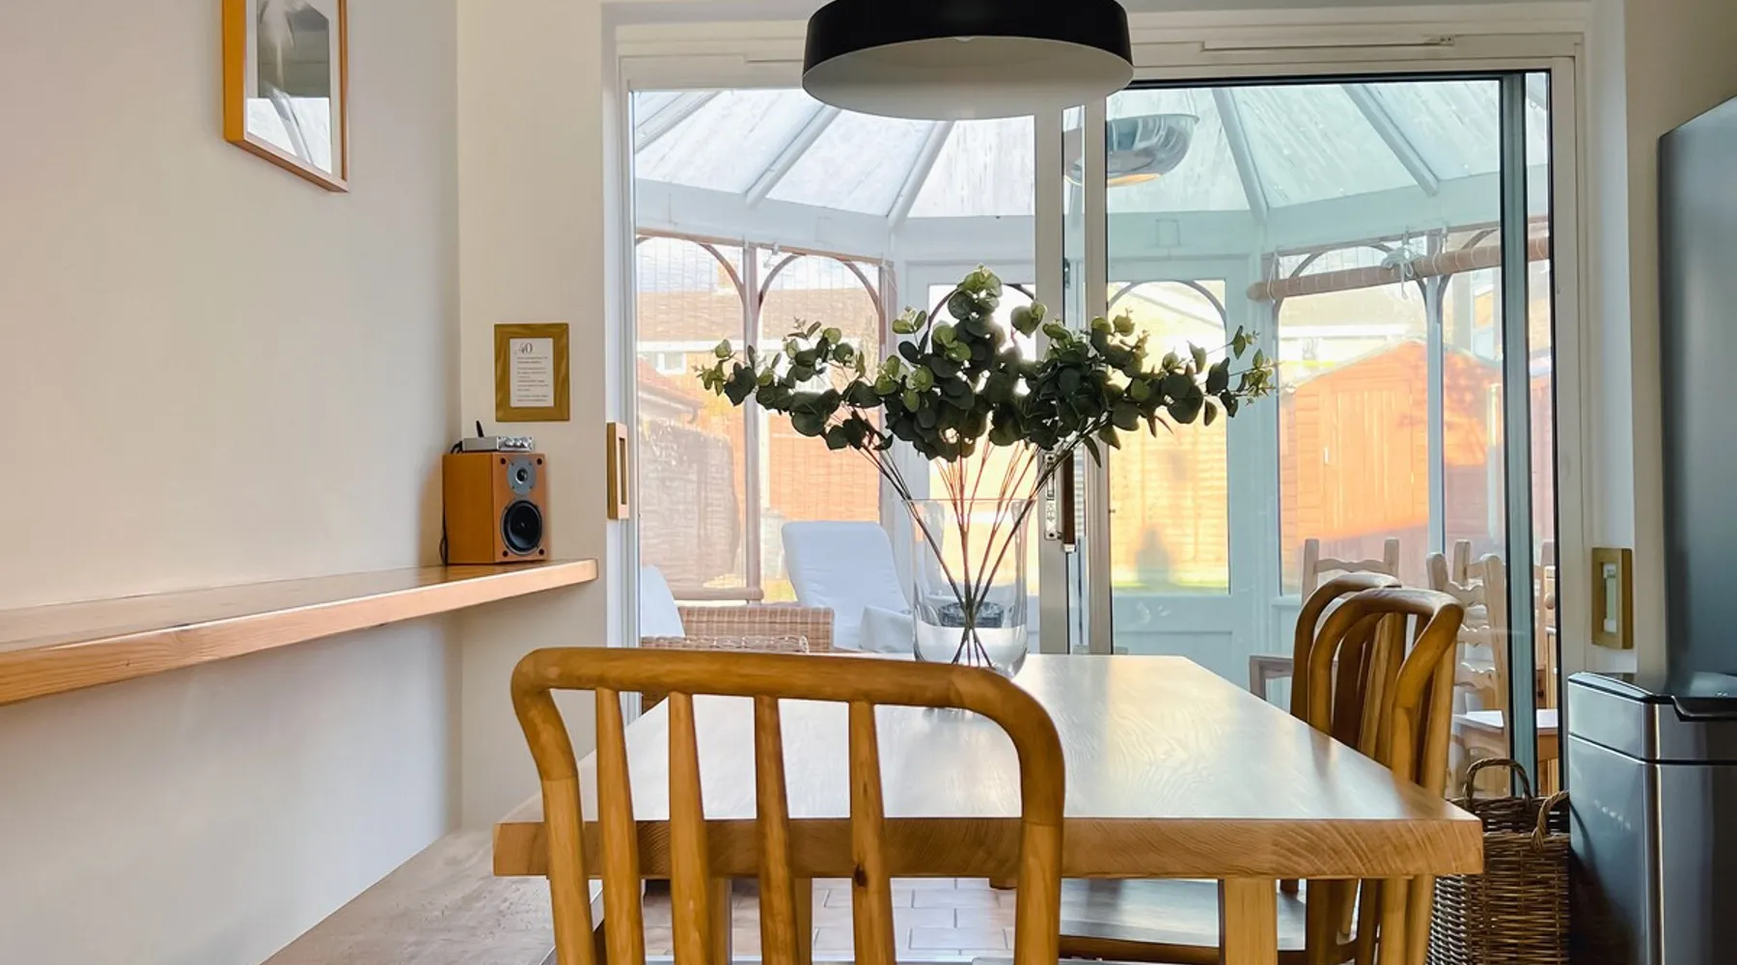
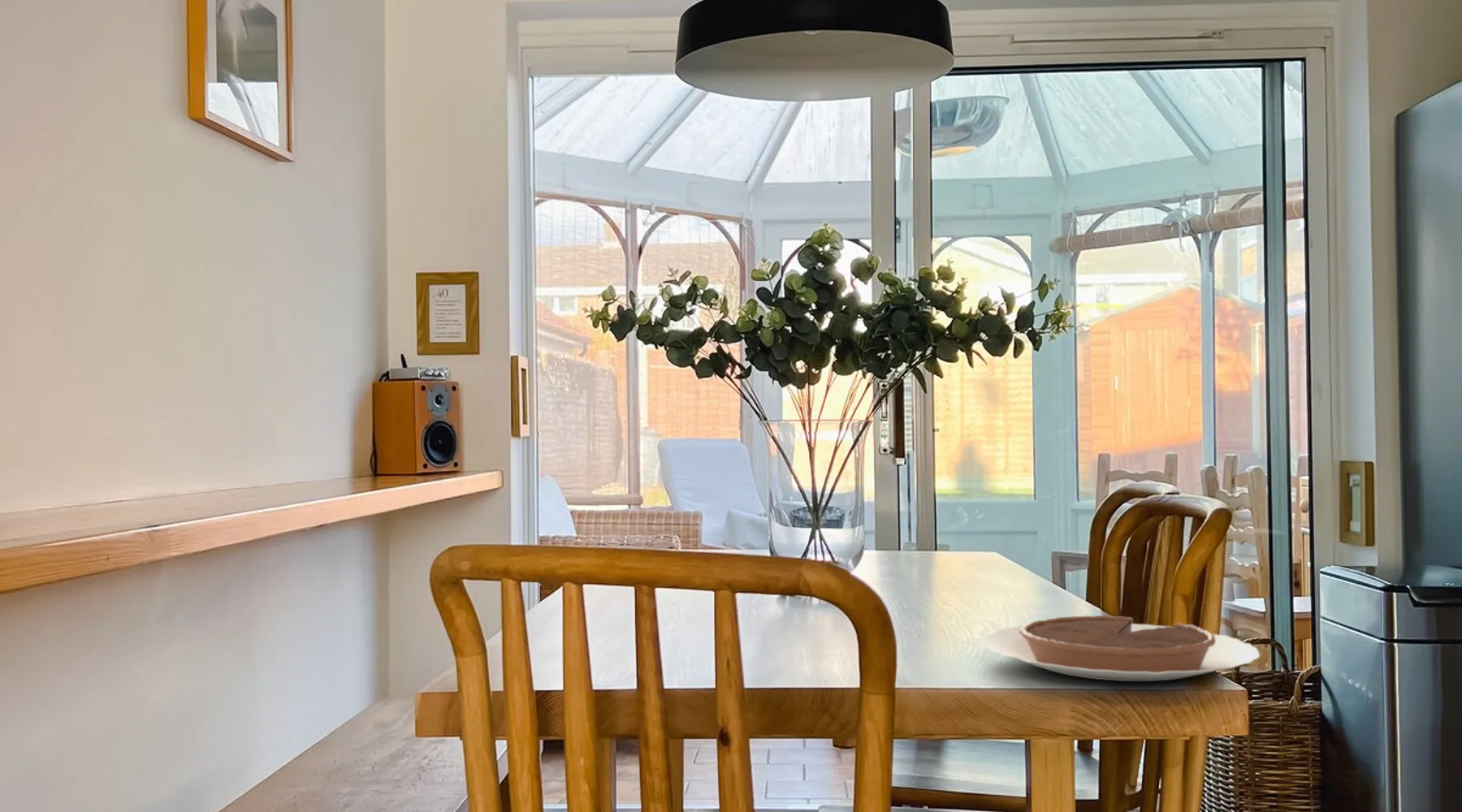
+ chocolate tart (1116, 646)
